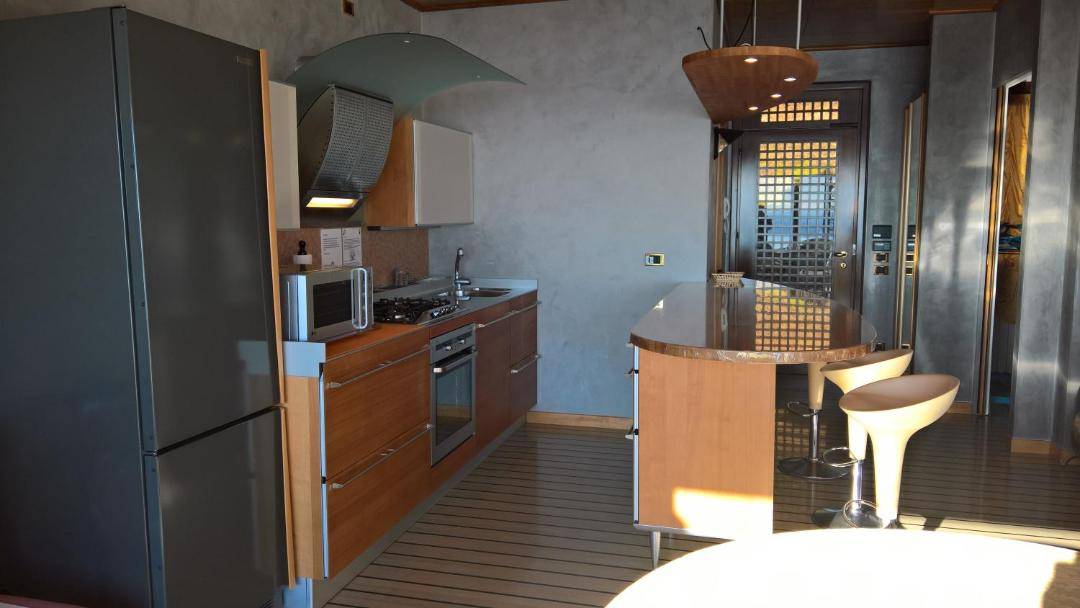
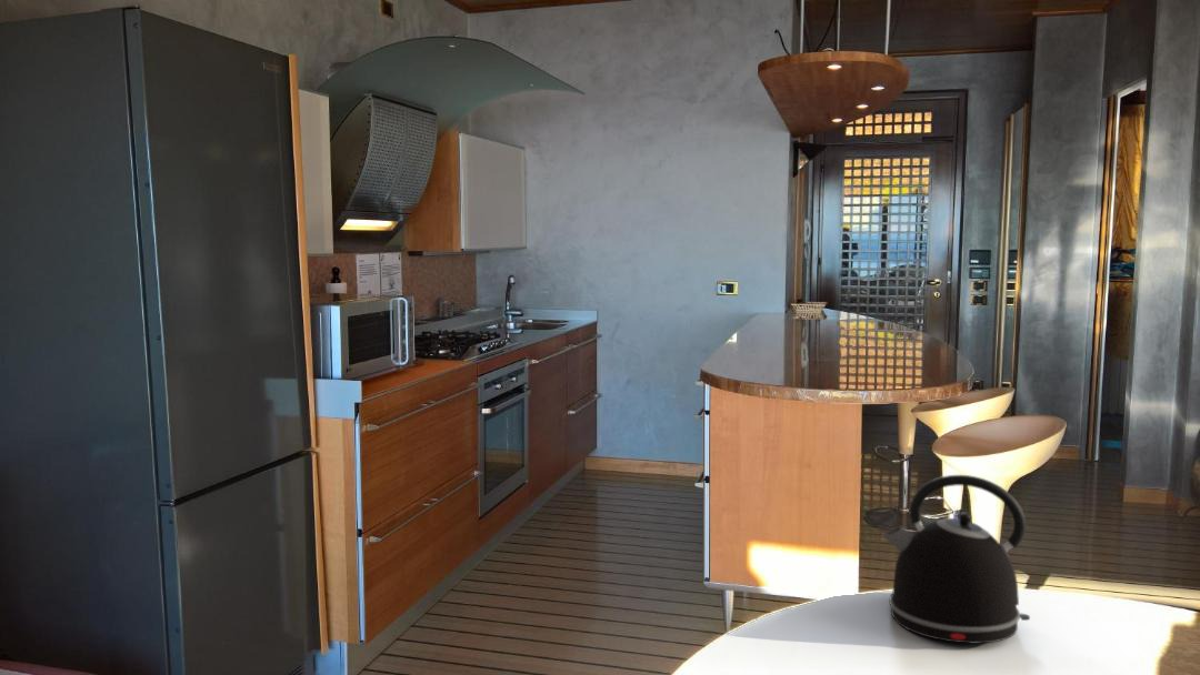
+ kettle (956, 547)
